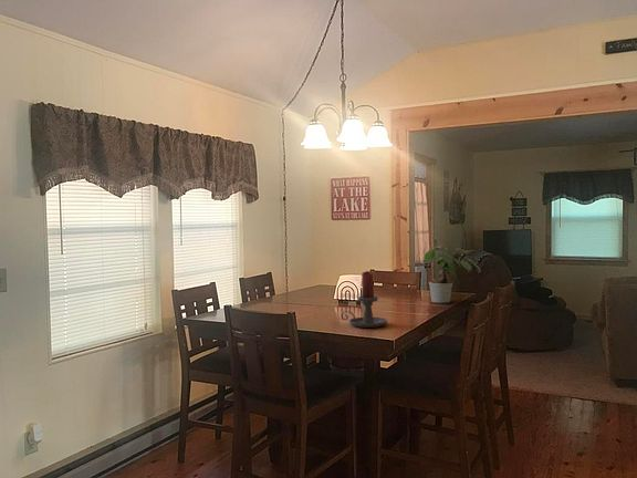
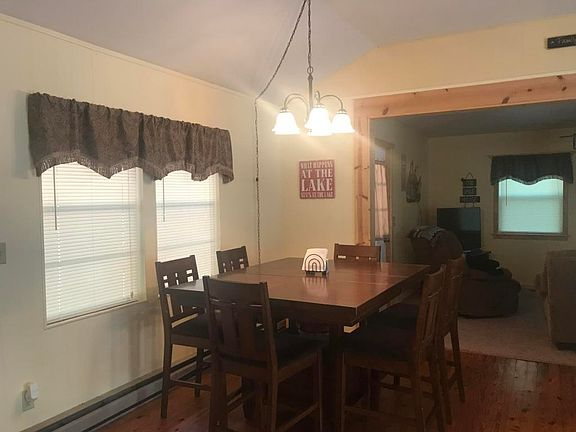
- candle holder (363, 298)
- potted plant (448, 273)
